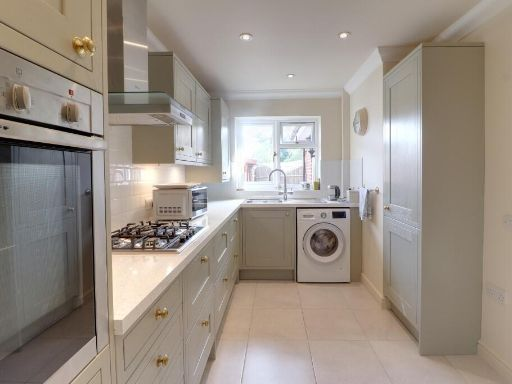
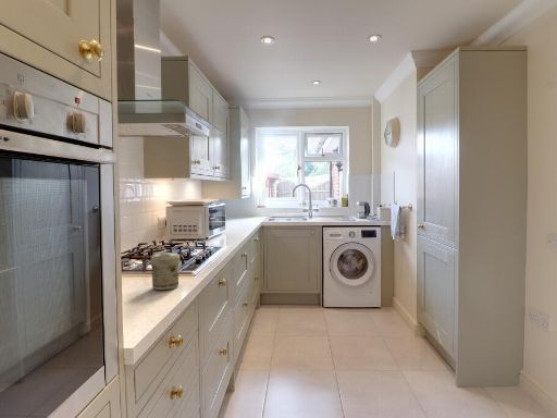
+ jar (165, 270)
